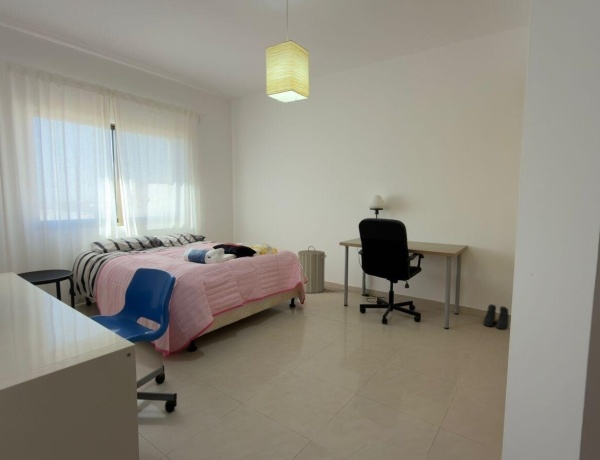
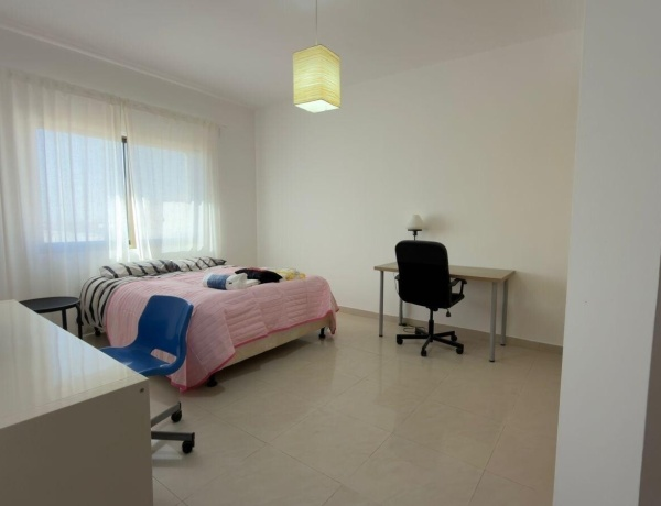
- laundry hamper (311, 268)
- boots (495, 314)
